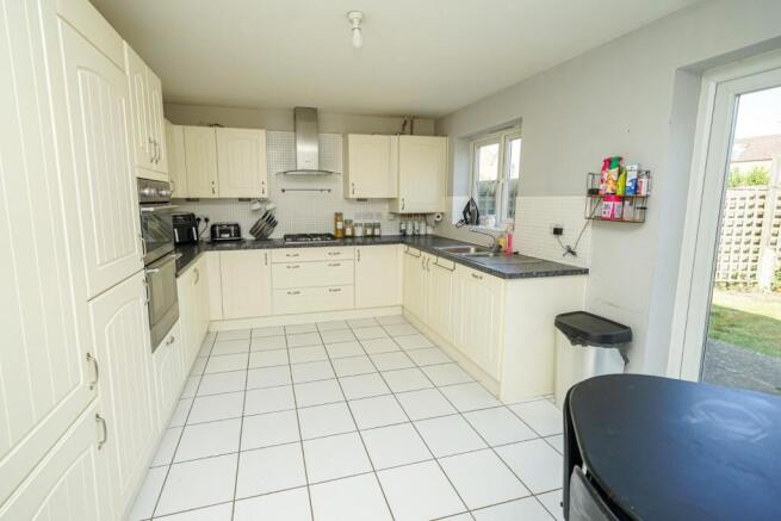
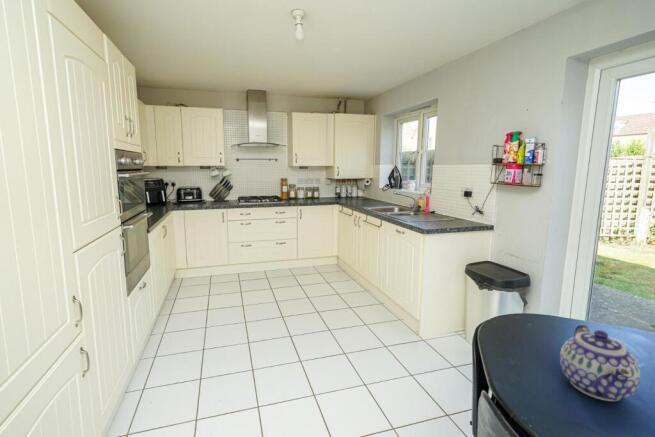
+ teapot (598, 359)
